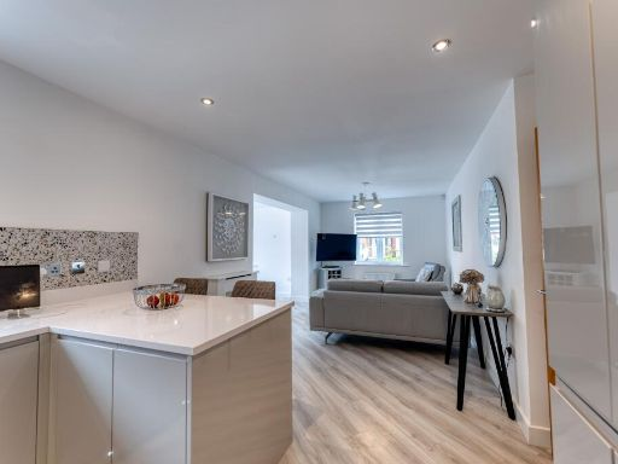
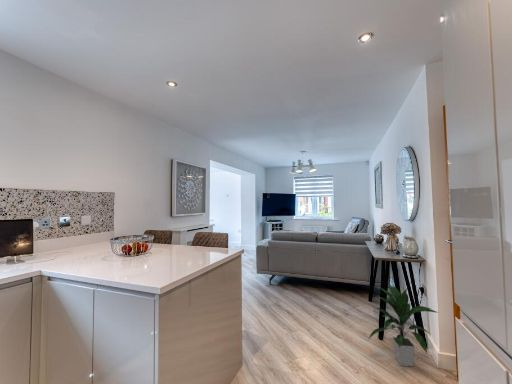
+ indoor plant (399, 322)
